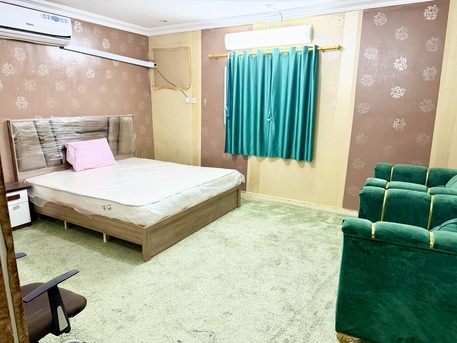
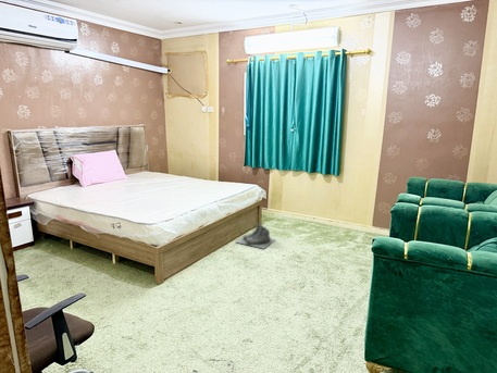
+ boots (256, 233)
